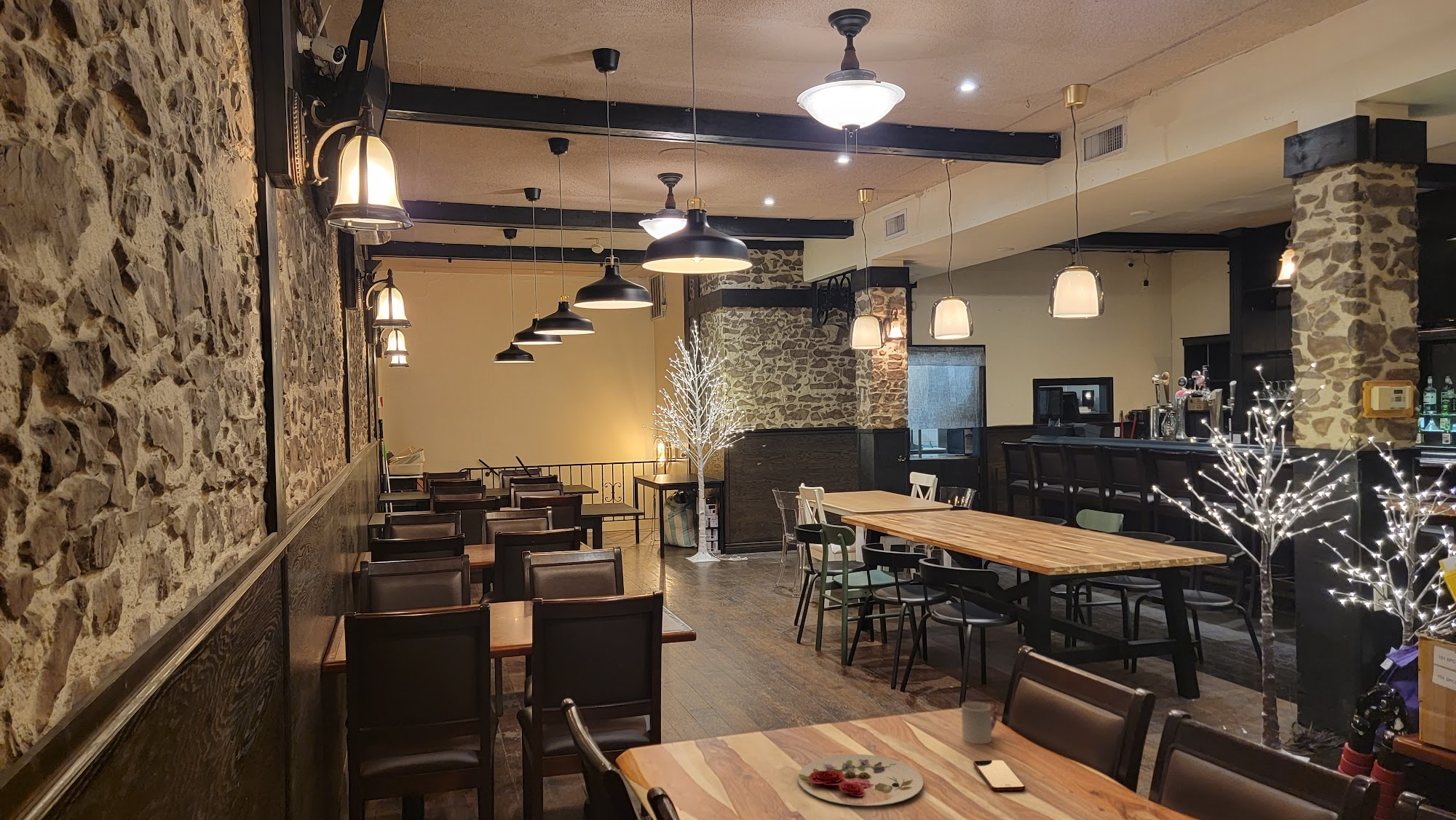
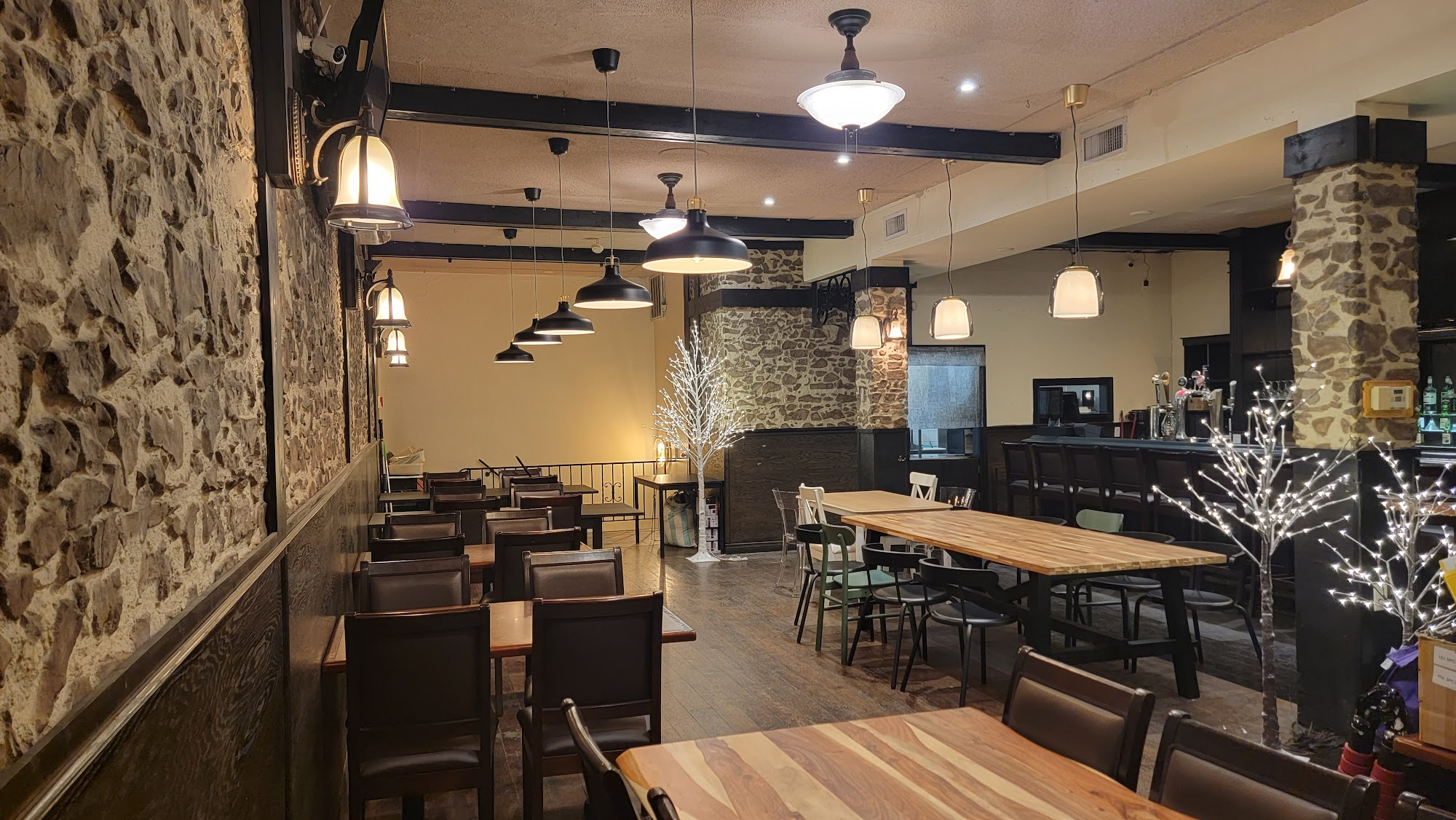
- smartphone (998, 775)
- cup (981, 721)
- plate (860, 777)
